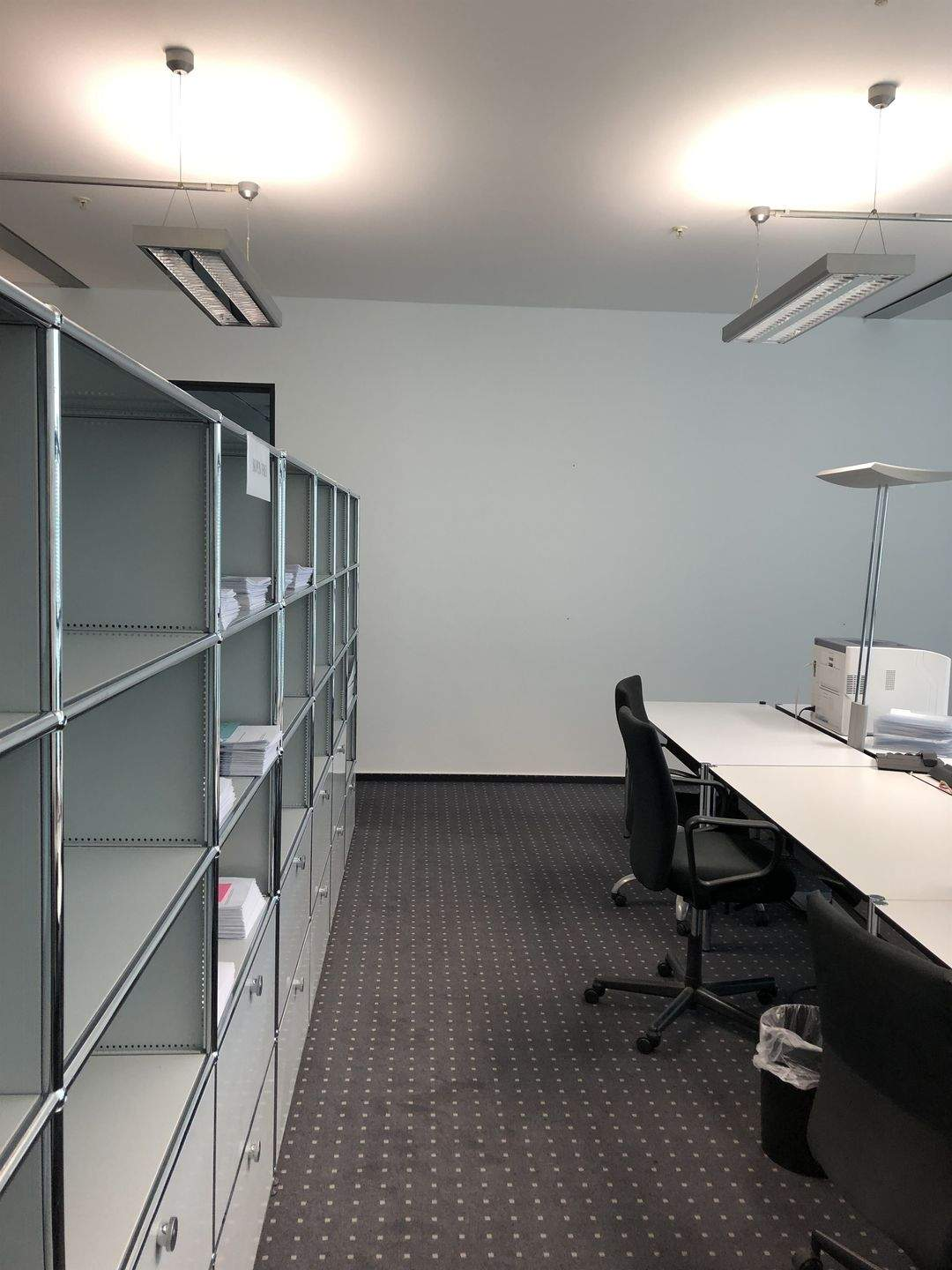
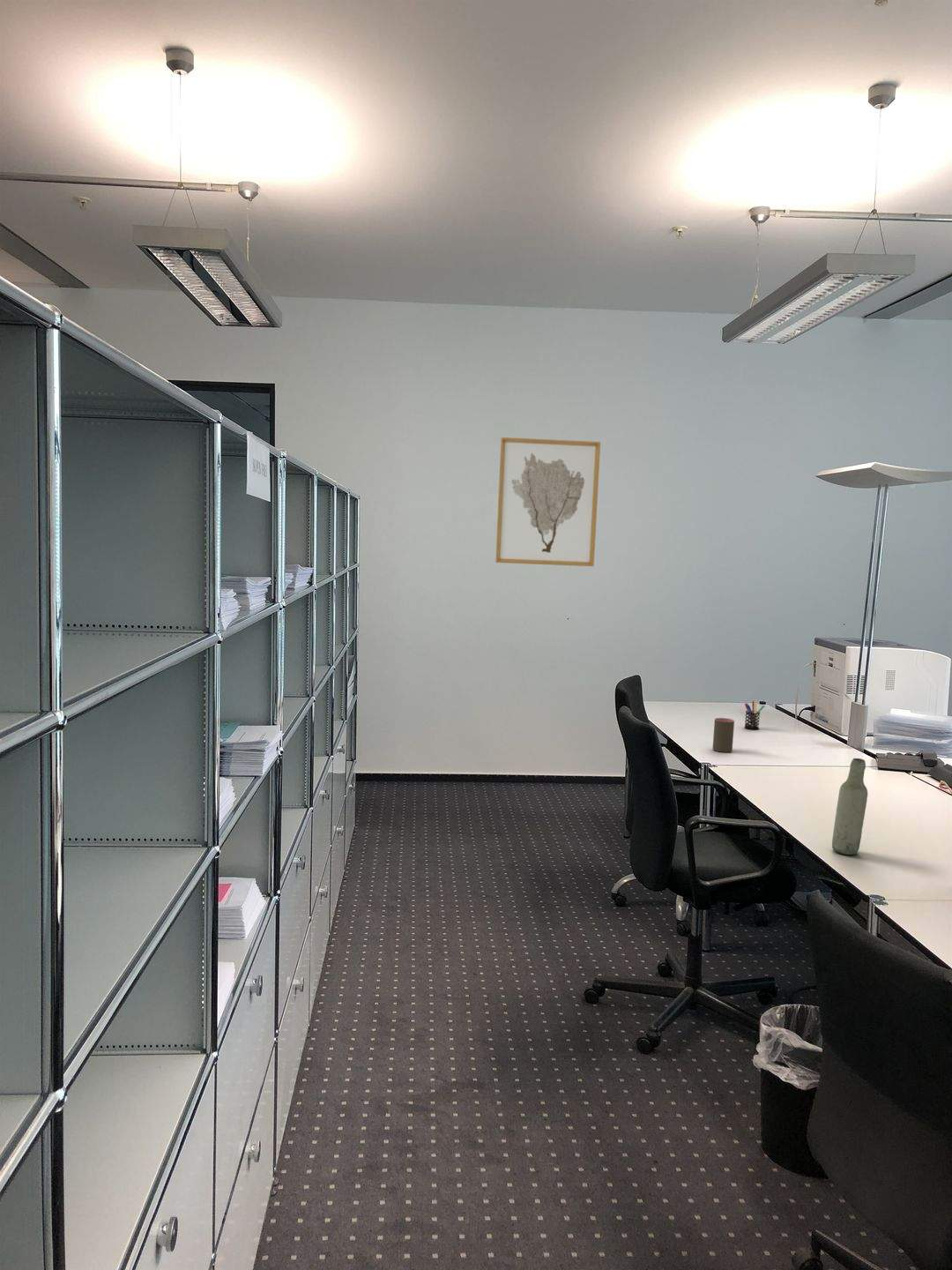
+ cup (723, 735)
+ wall art (547, 502)
+ pen holder (754, 714)
+ bottle (851, 805)
